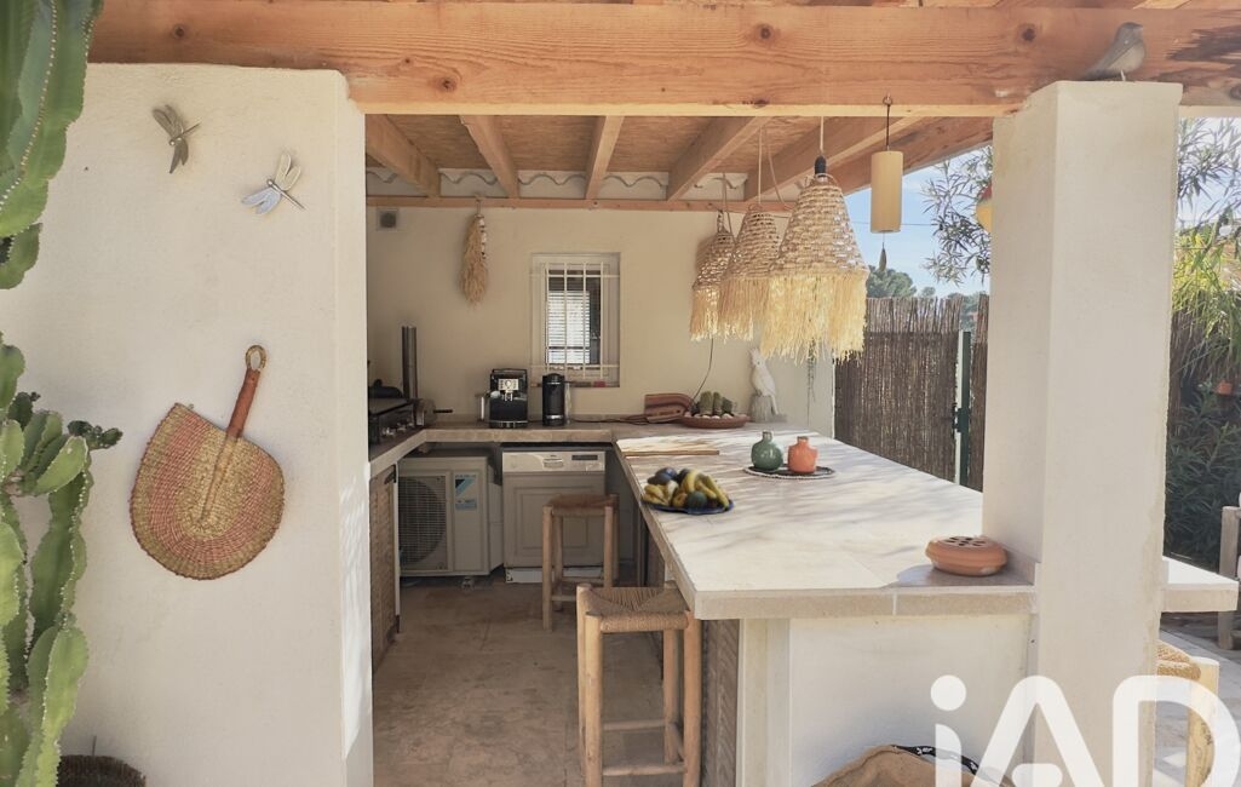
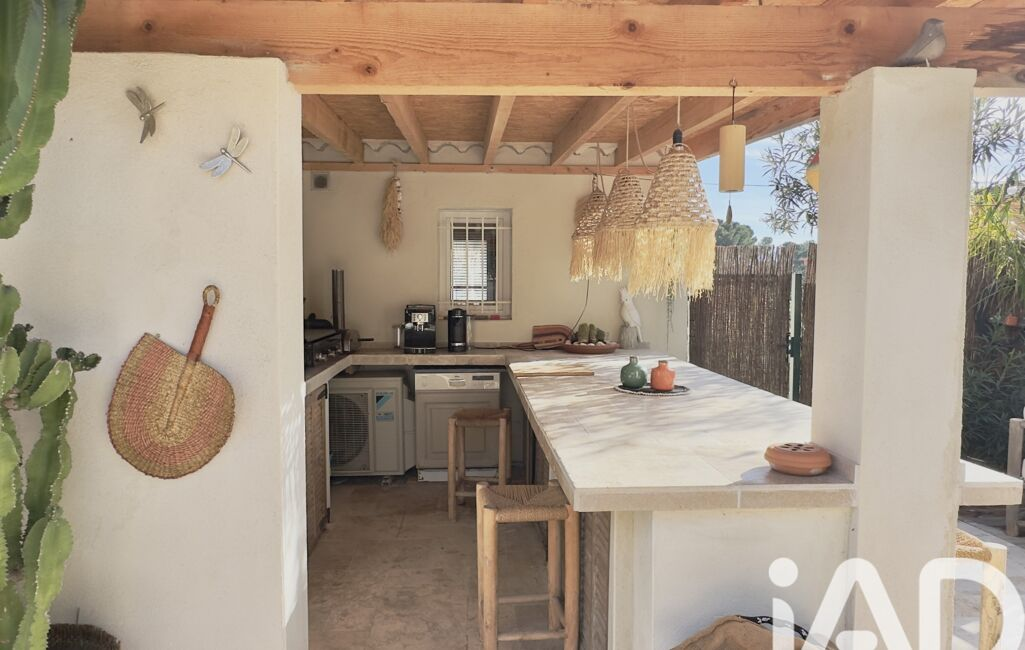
- fruit bowl (686, 486)
